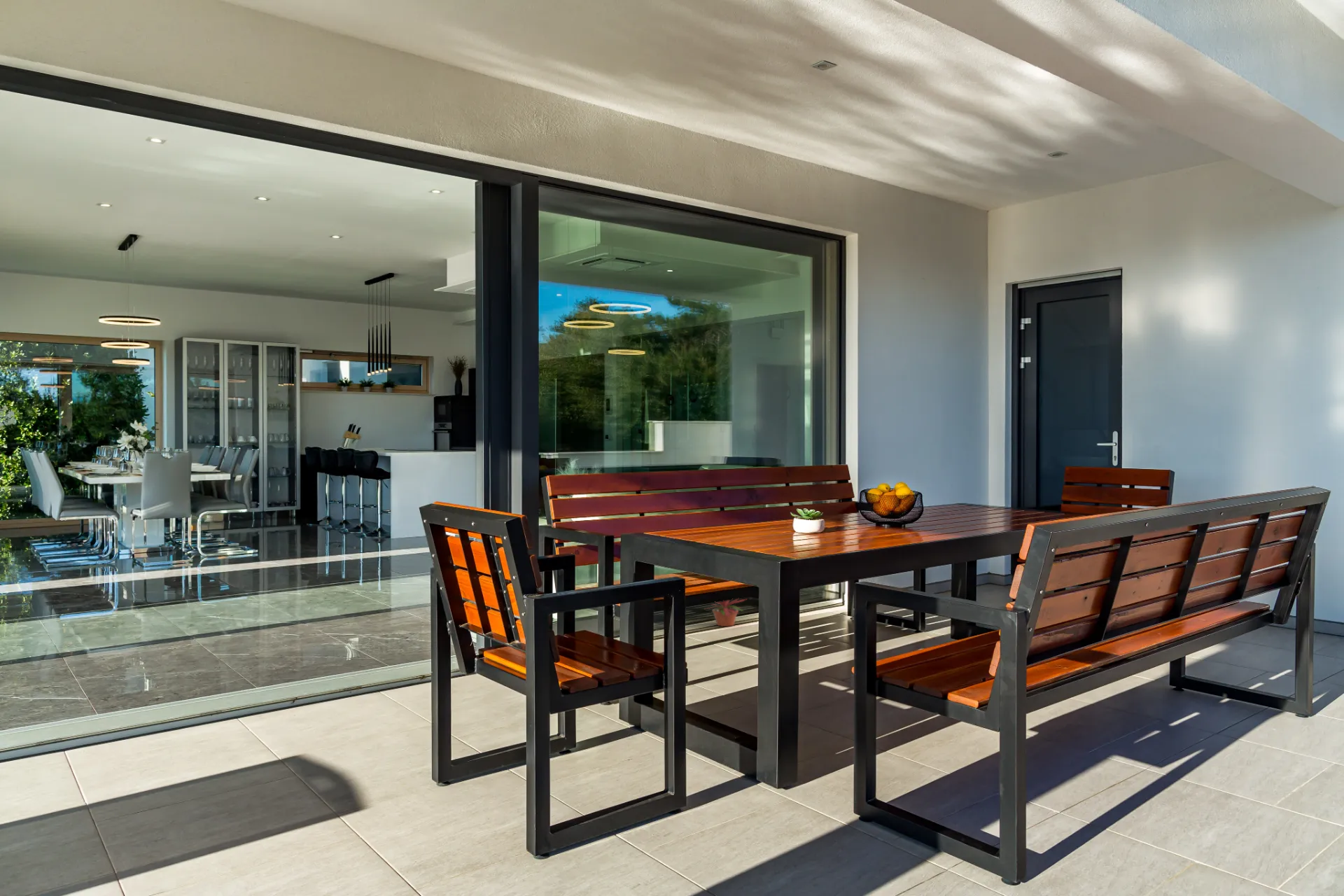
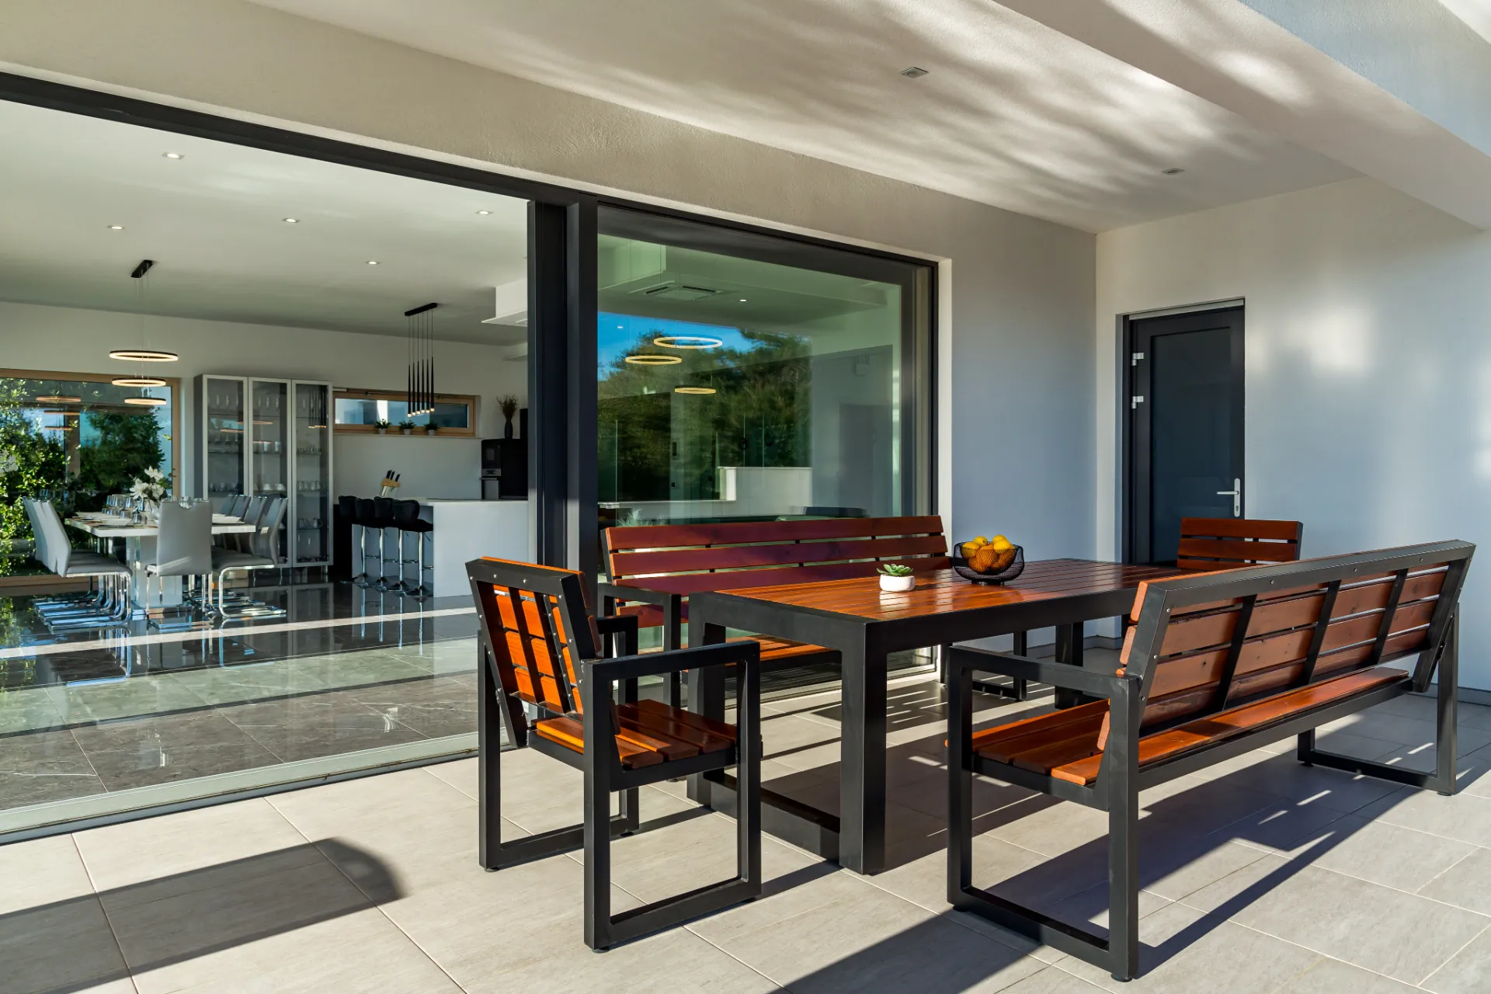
- potted plant (725, 606)
